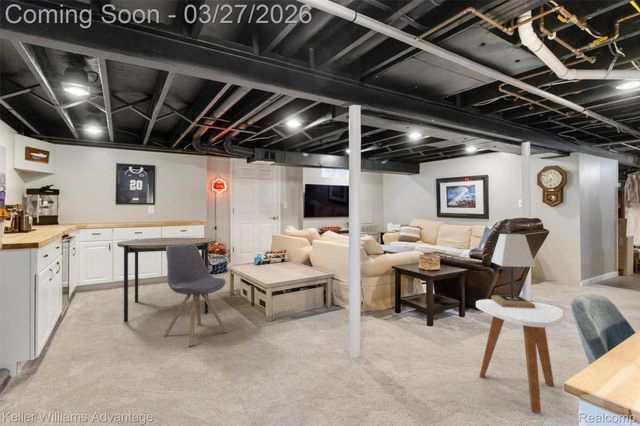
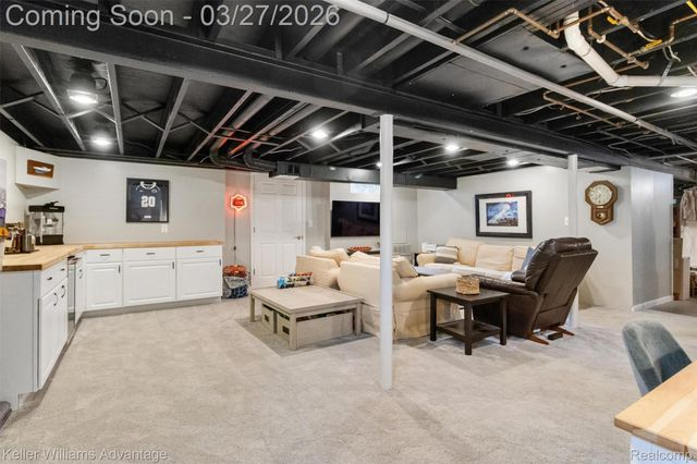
- lamp (512, 268)
- chair (195, 290)
- side table (525, 347)
- dining table (165, 250)
